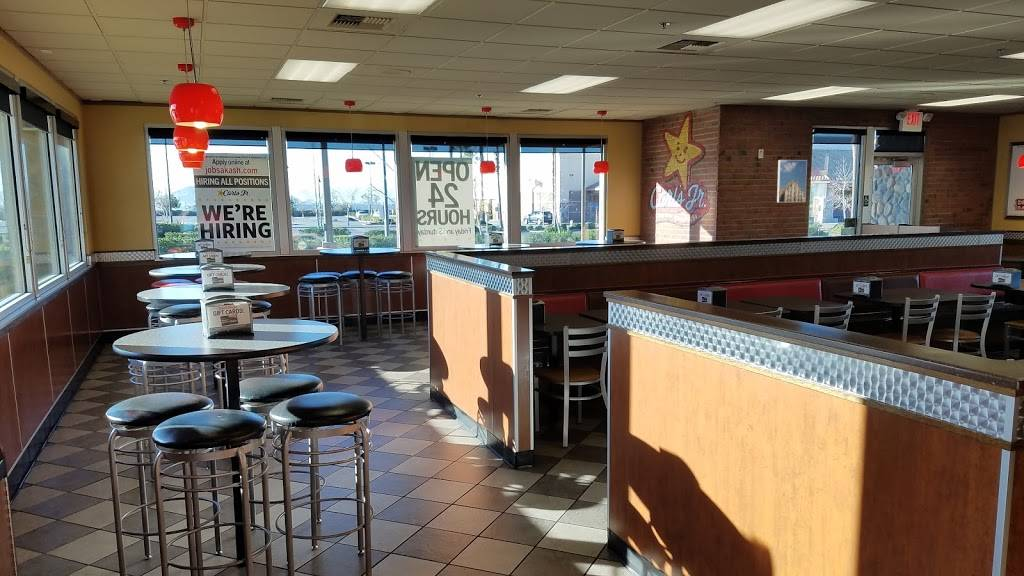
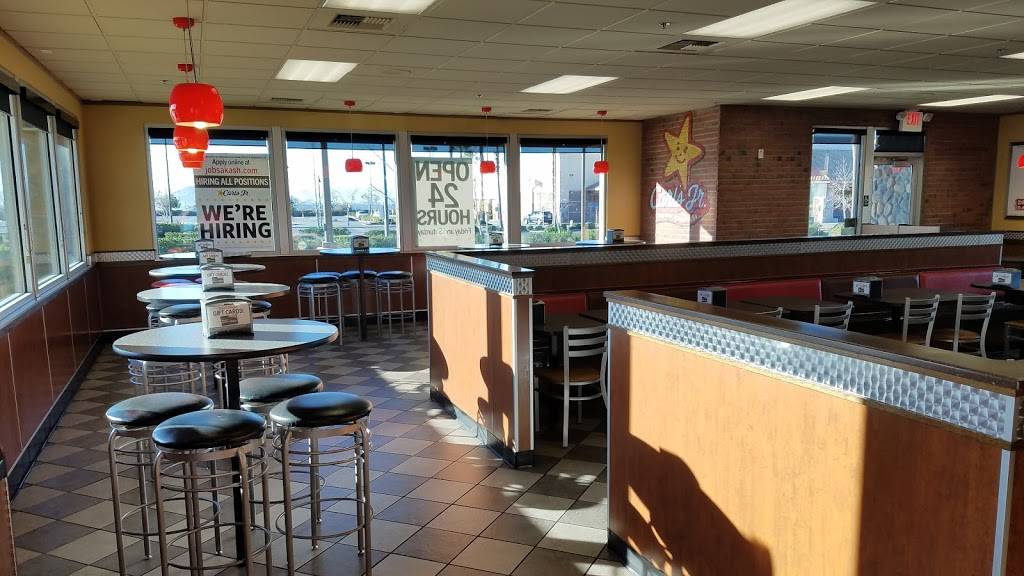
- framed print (792, 181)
